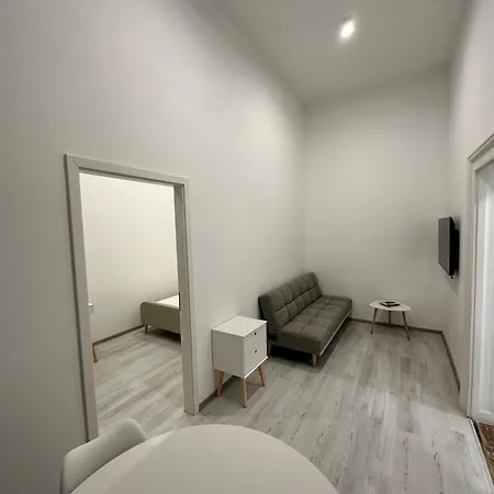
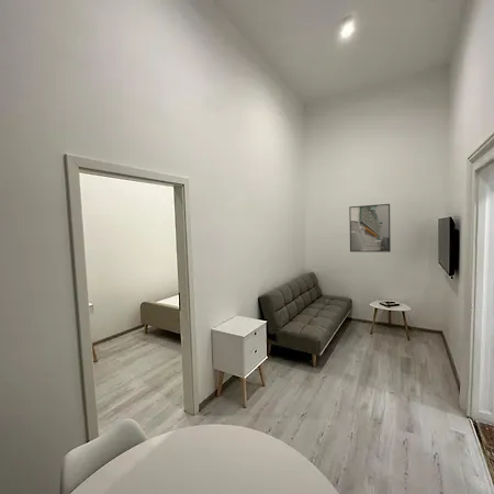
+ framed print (369, 228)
